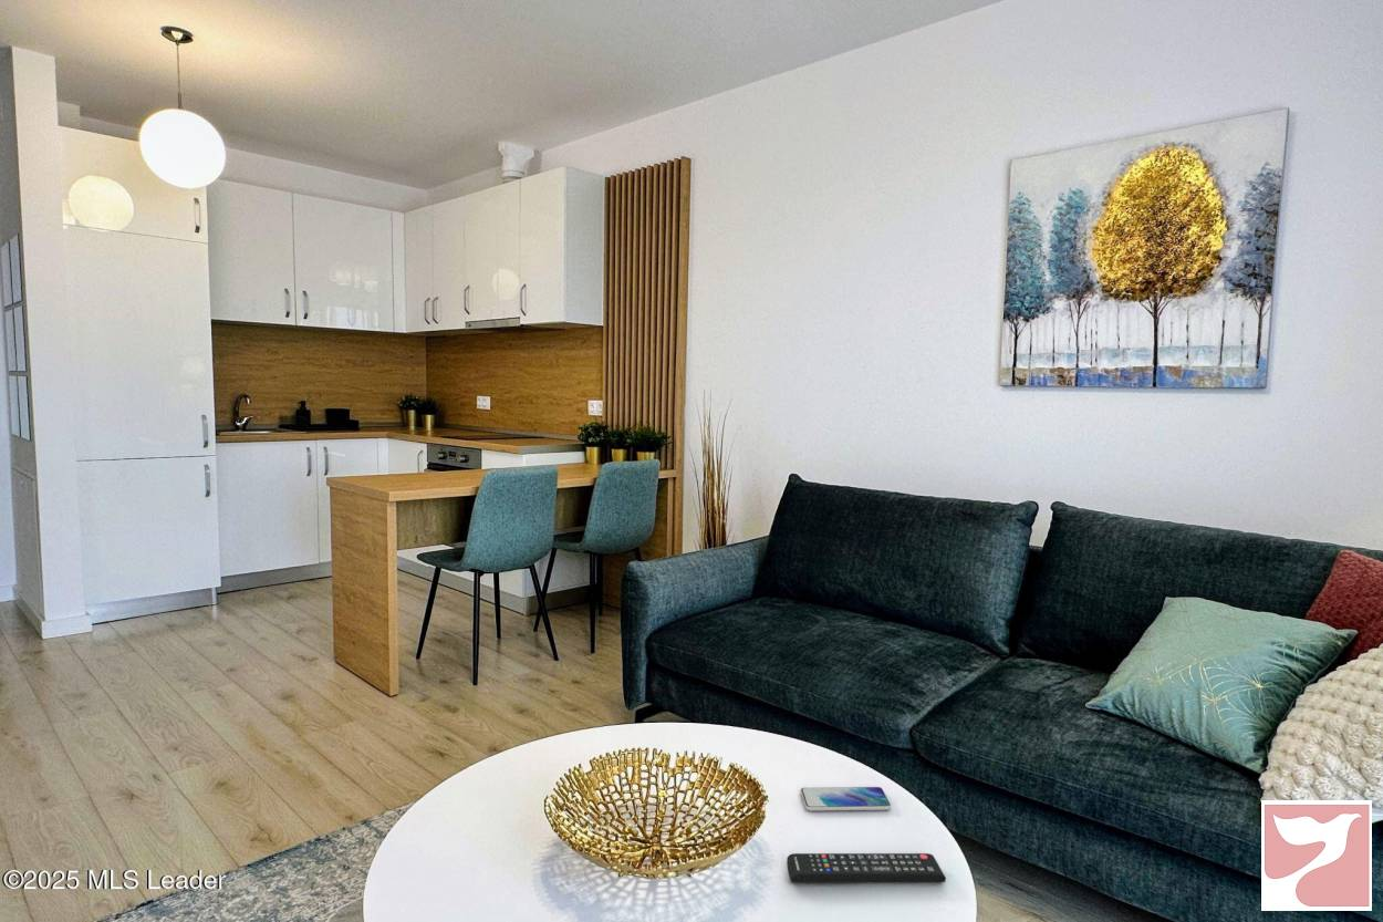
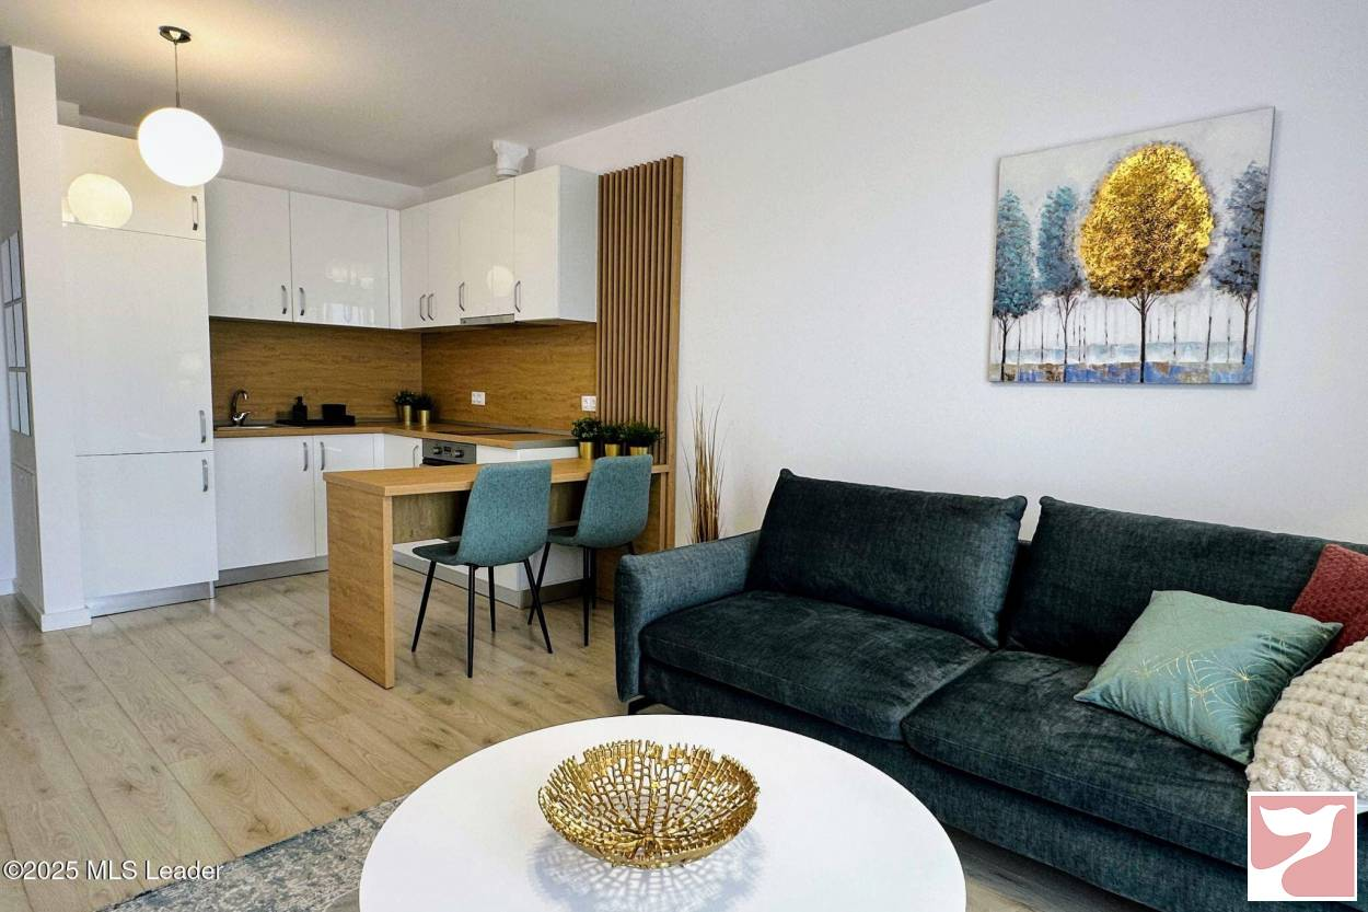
- remote control (864, 869)
- smartphone (844, 798)
